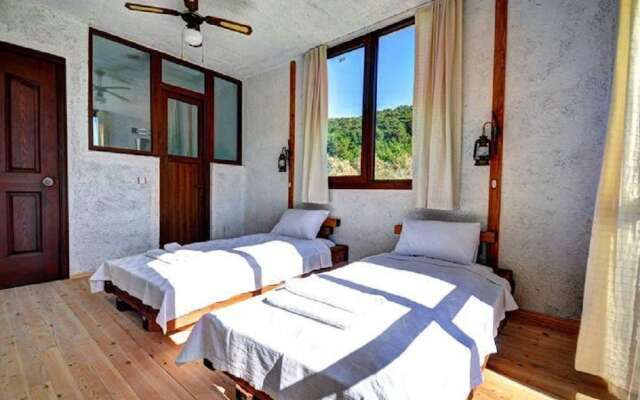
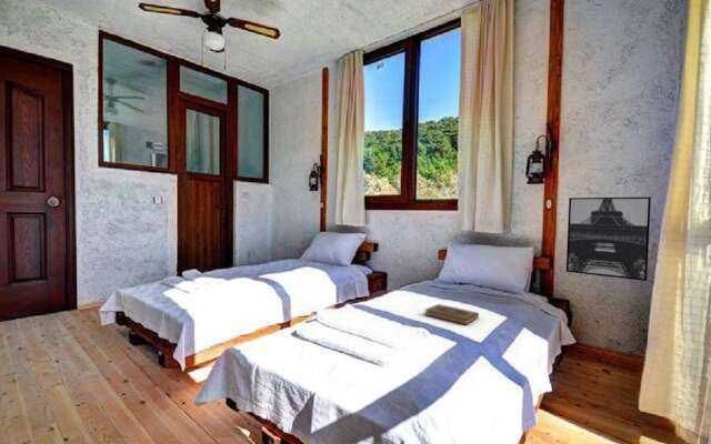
+ hardback book (451, 313)
+ wall art (605, 236)
